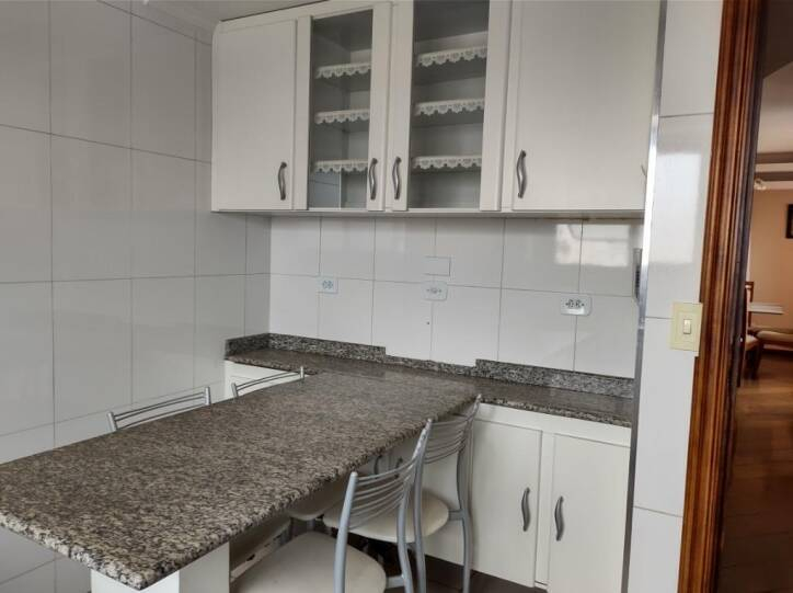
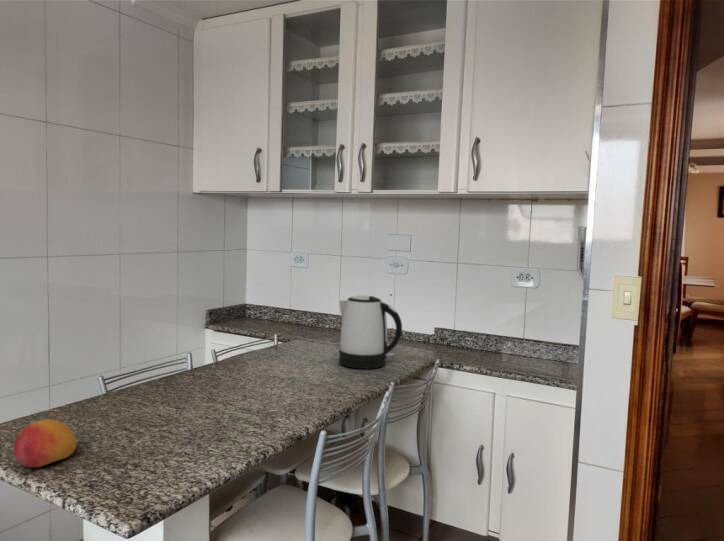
+ fruit (45, 441)
+ kettle (369, 330)
